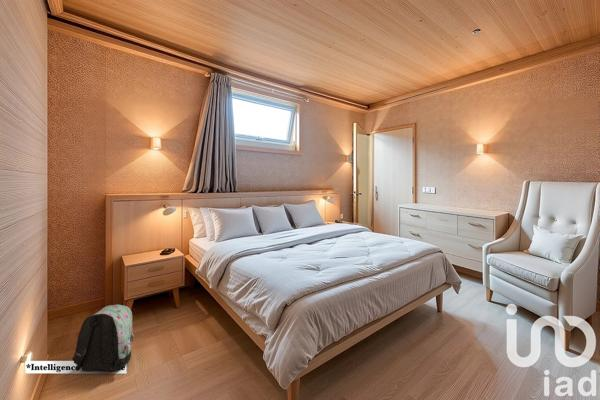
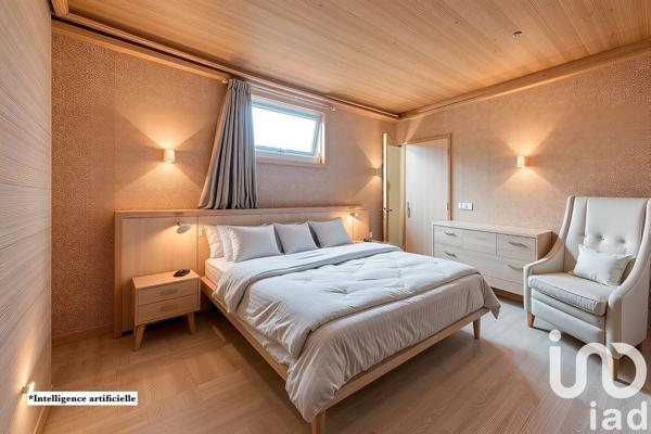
- backpack (107, 335)
